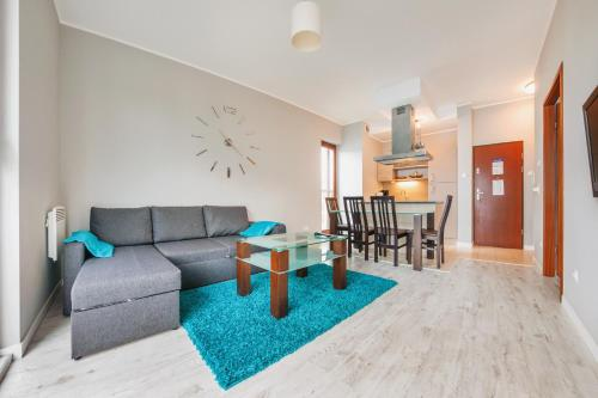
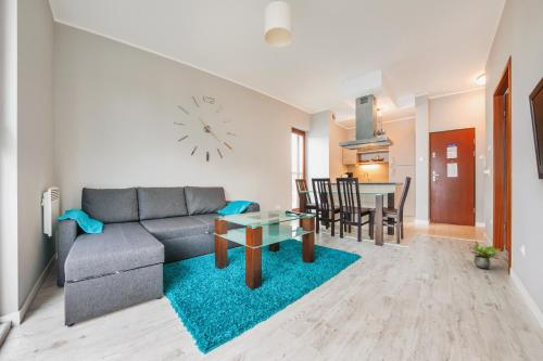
+ potted plant (483, 256)
